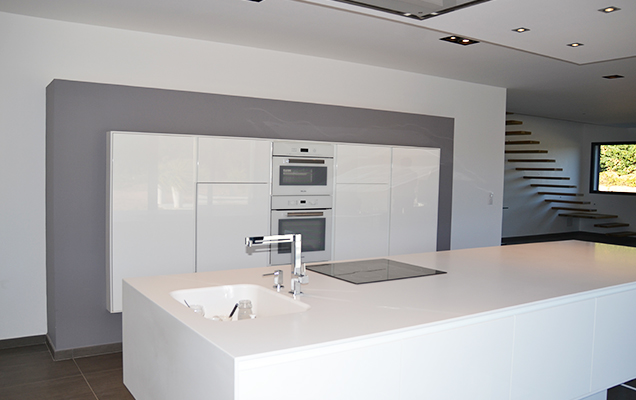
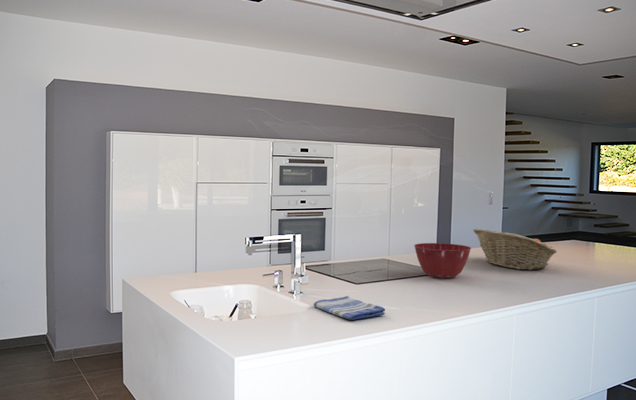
+ mixing bowl (441, 261)
+ dish towel (348, 307)
+ fruit basket (513, 247)
